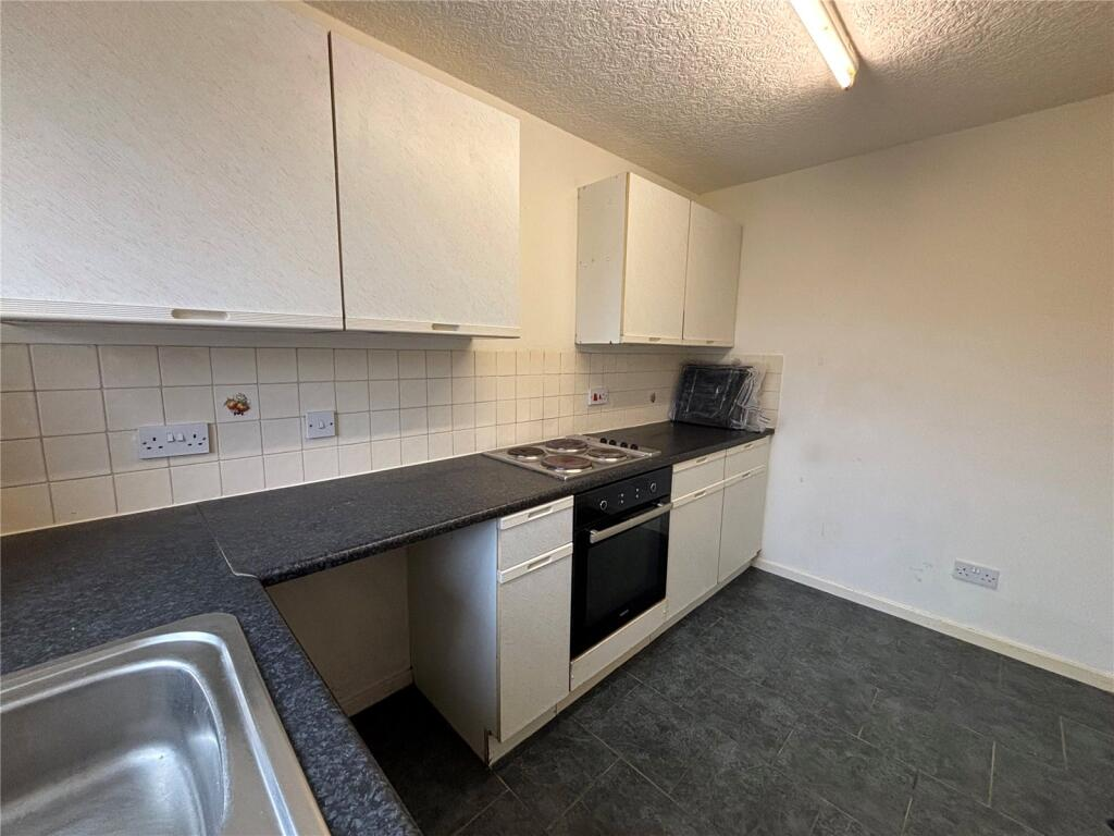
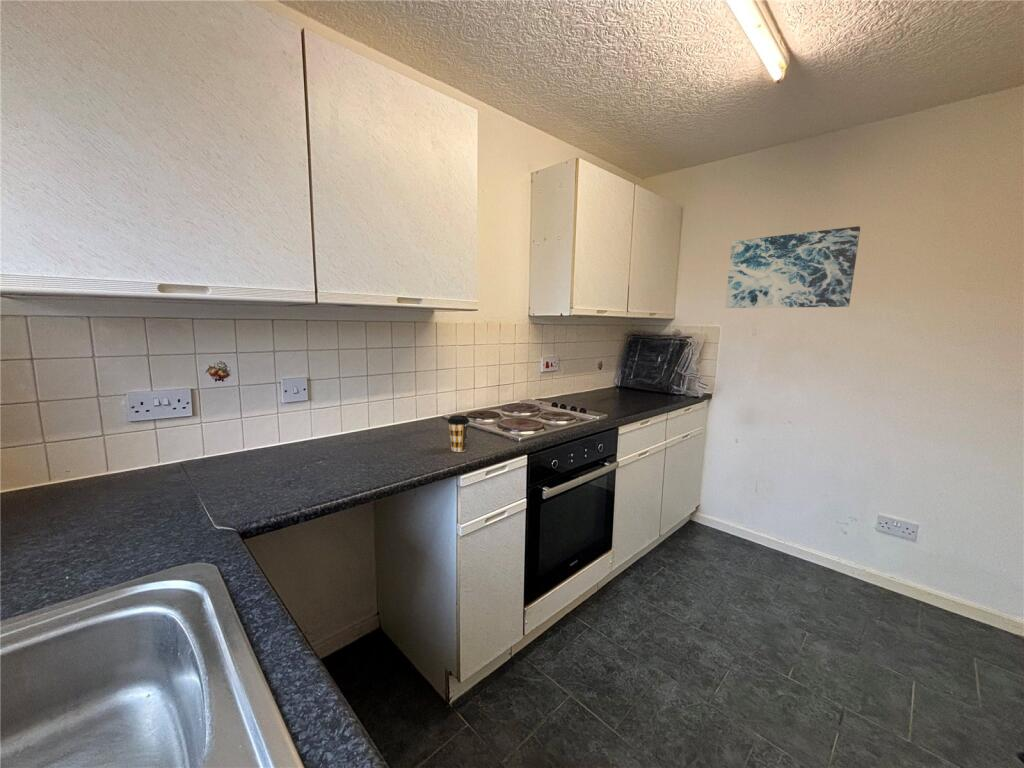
+ wall art (786, 271)
+ coffee cup (458, 433)
